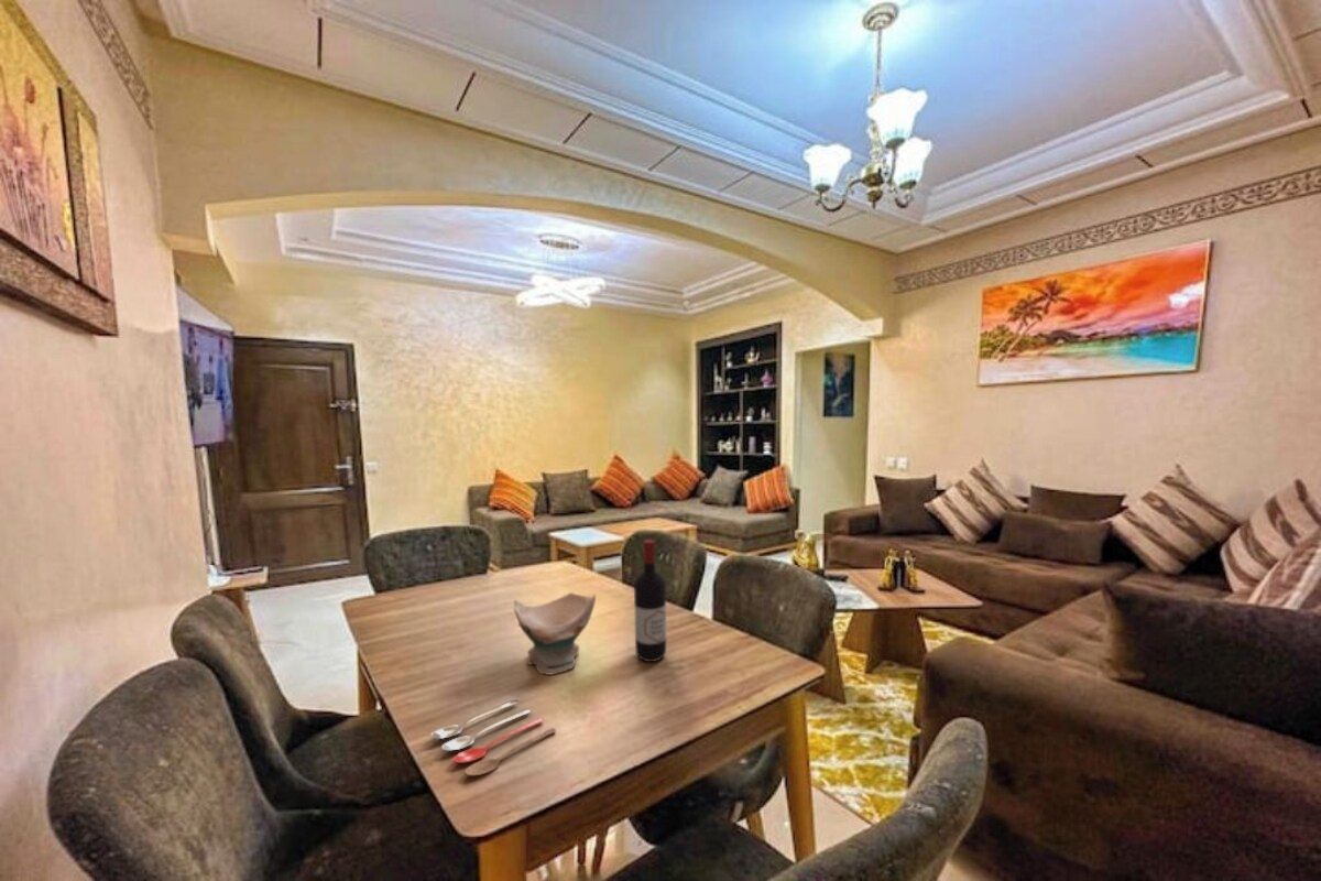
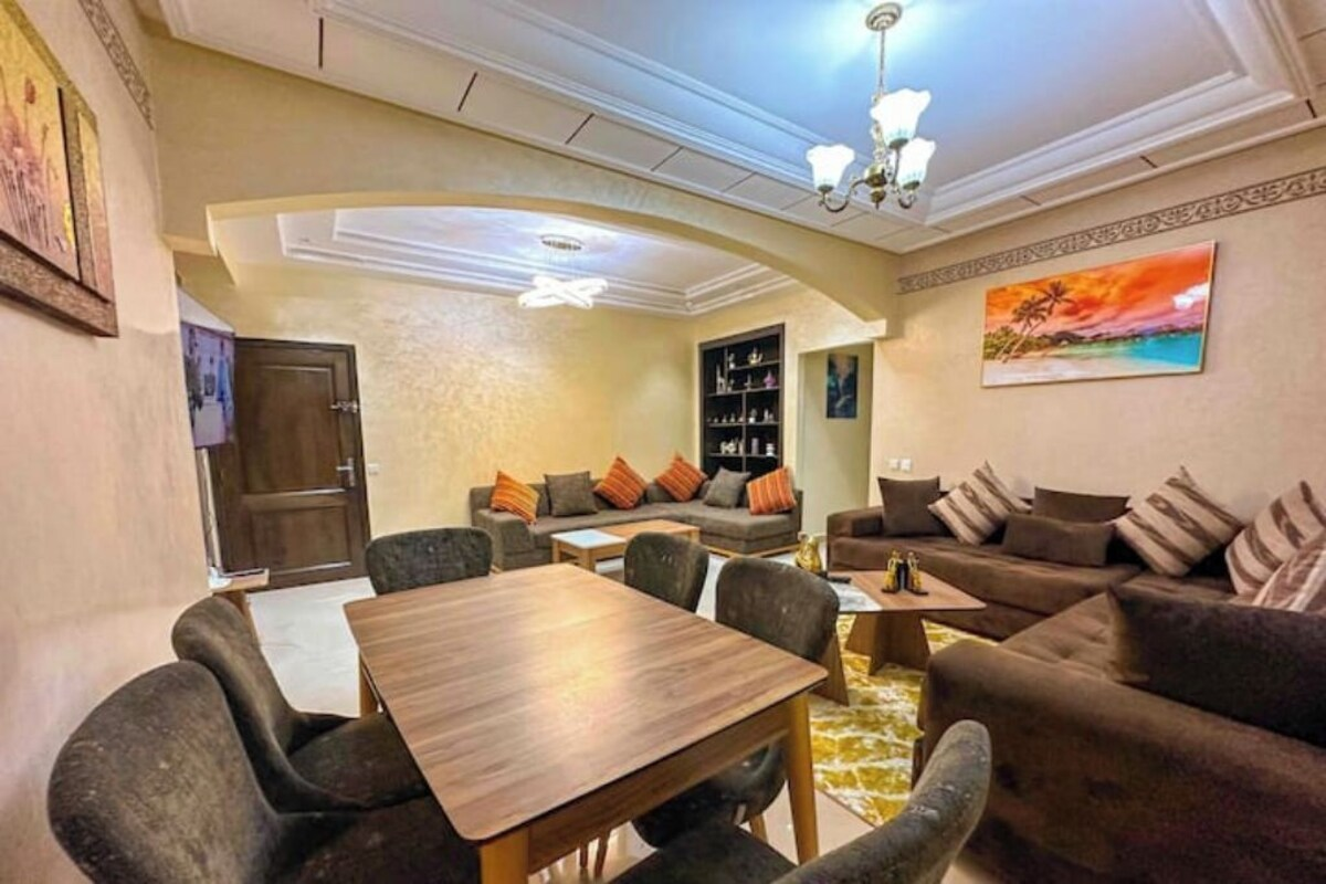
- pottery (556, 628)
- cooking utensil (491, 728)
- wine bottle (649, 598)
